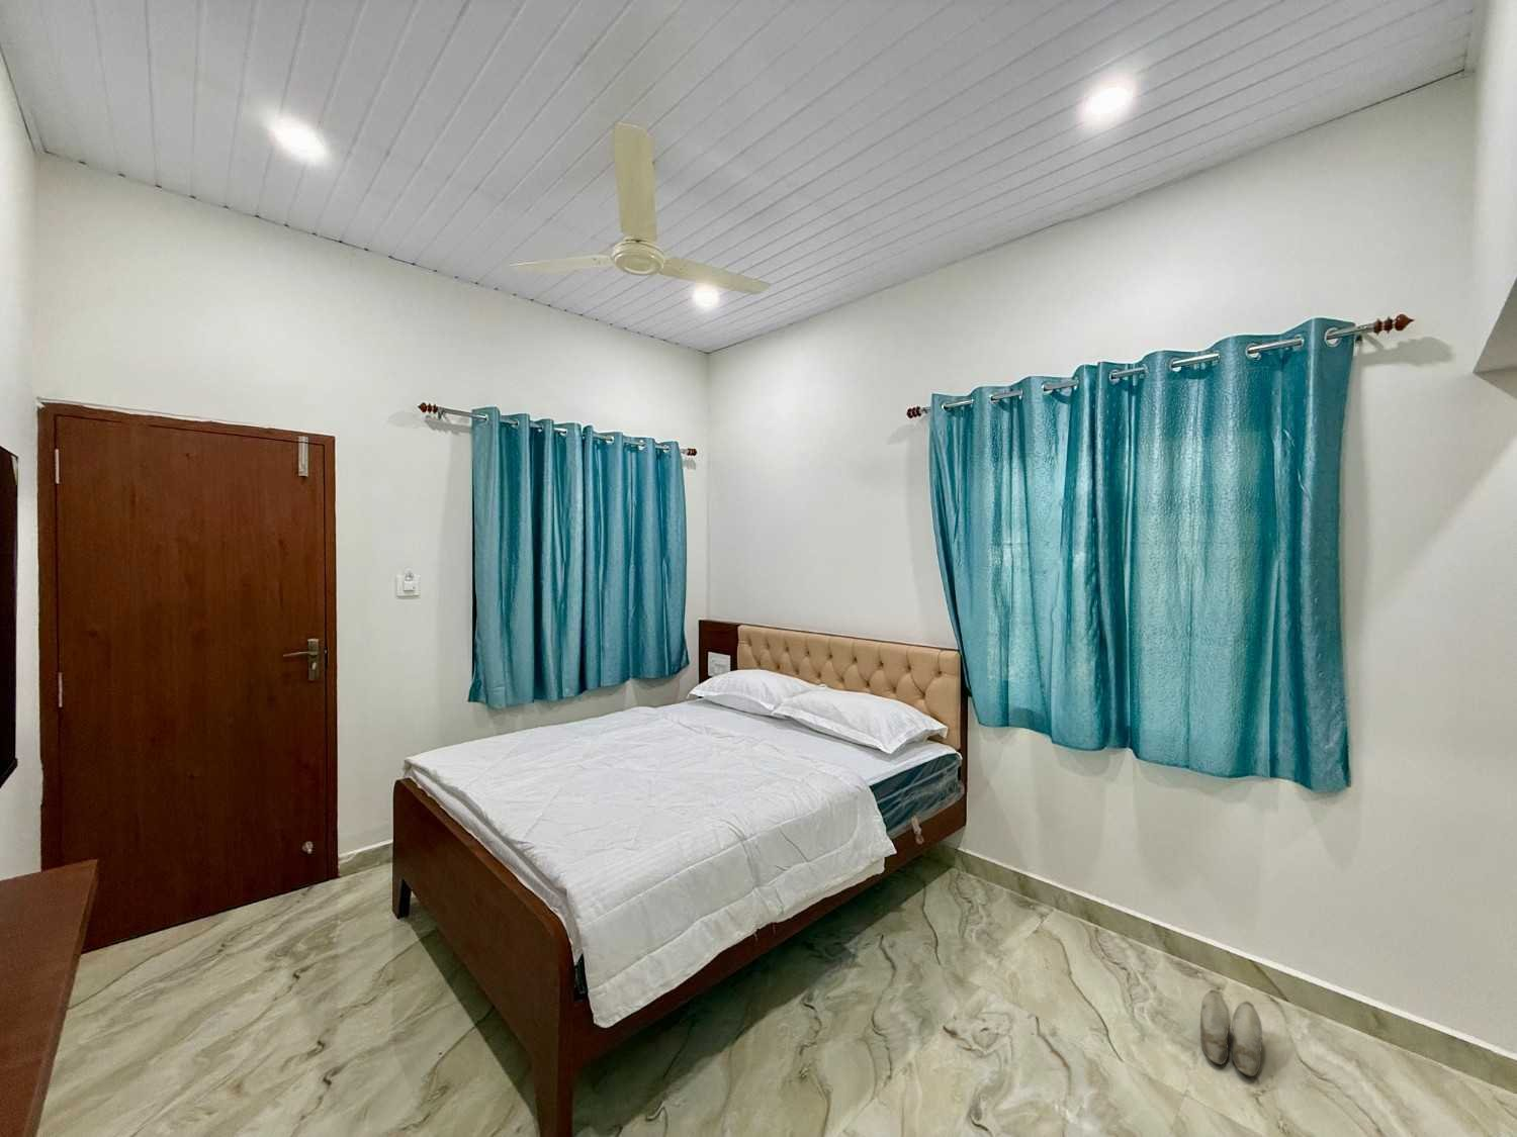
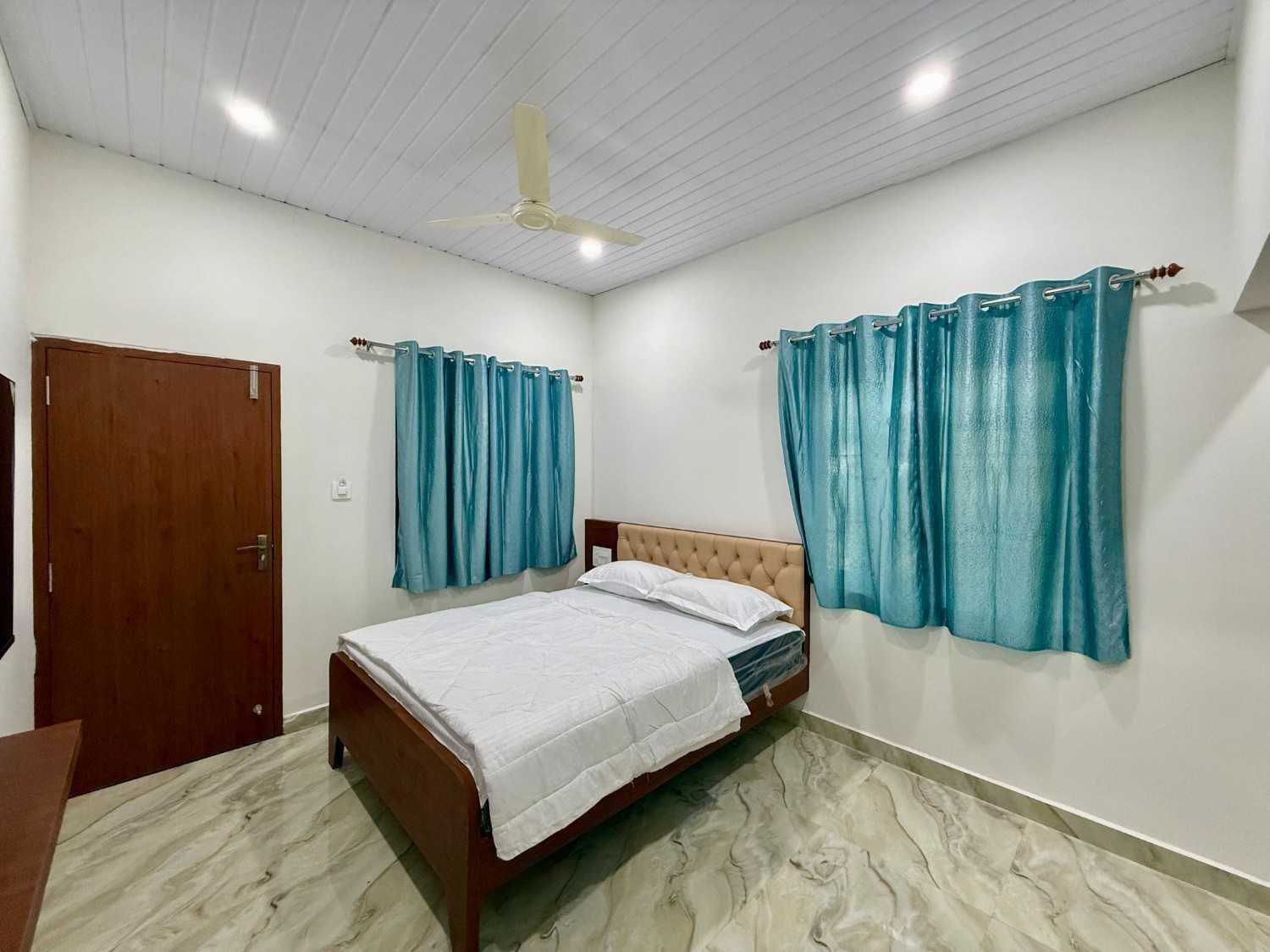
- slippers (1228, 1031)
